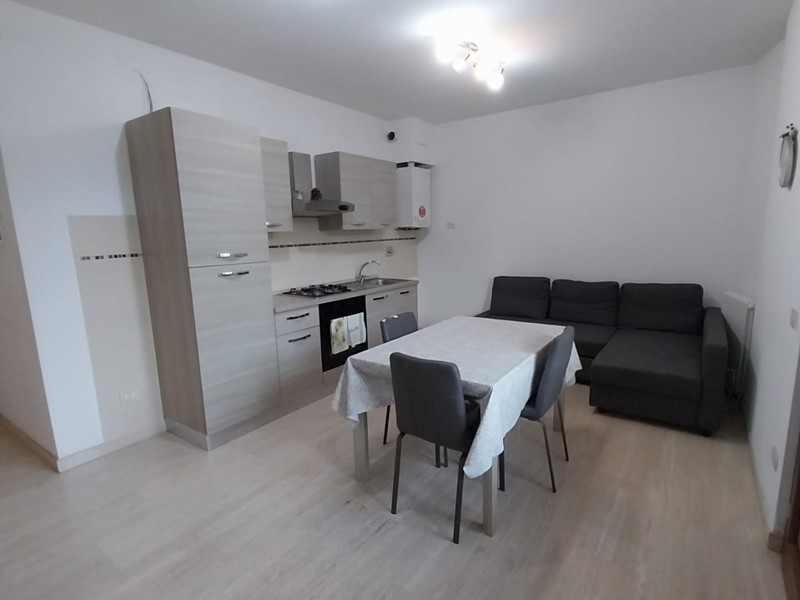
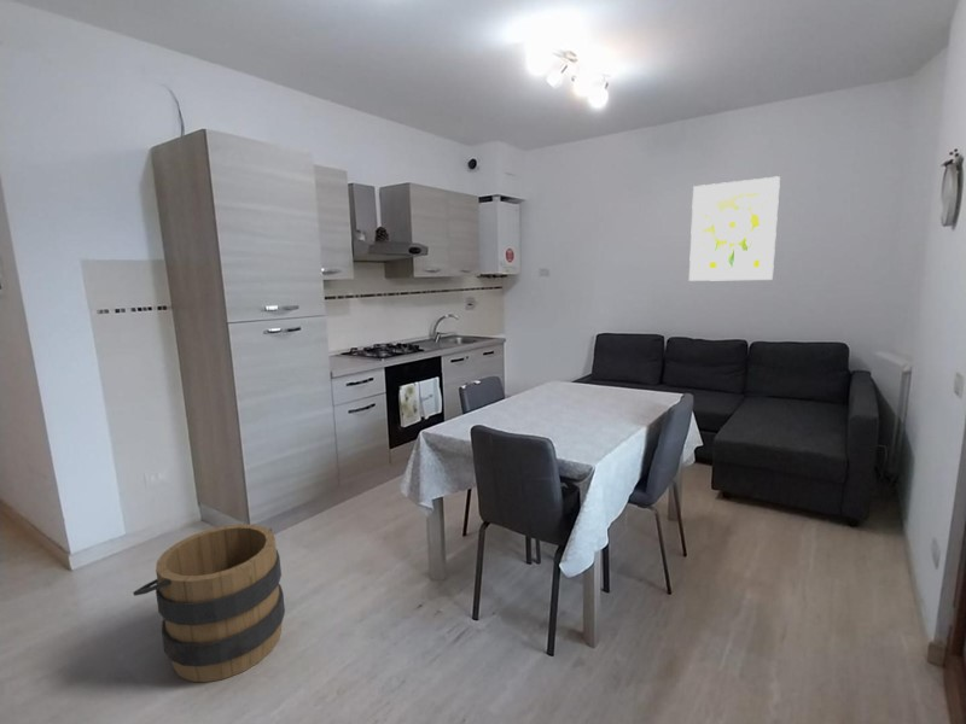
+ bucket (217, 595)
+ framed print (732, 232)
